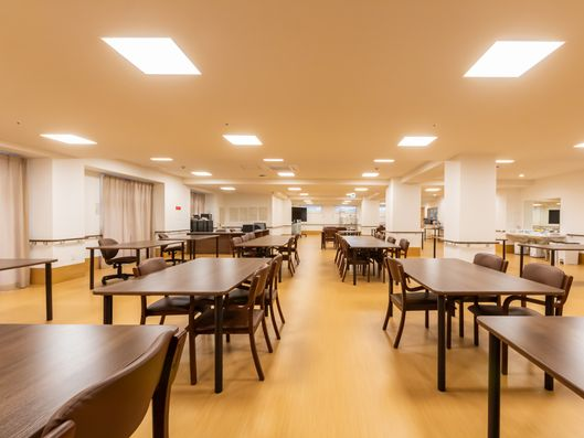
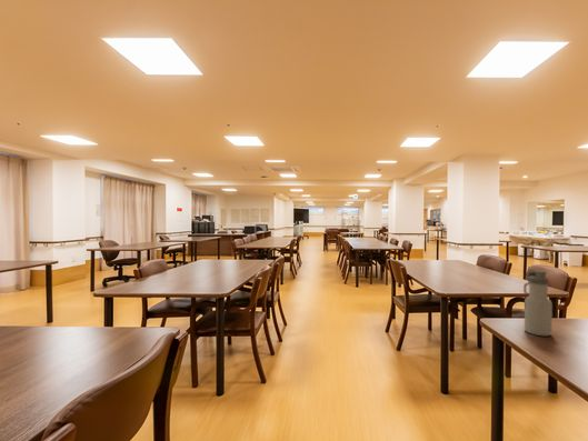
+ water bottle (537, 301)
